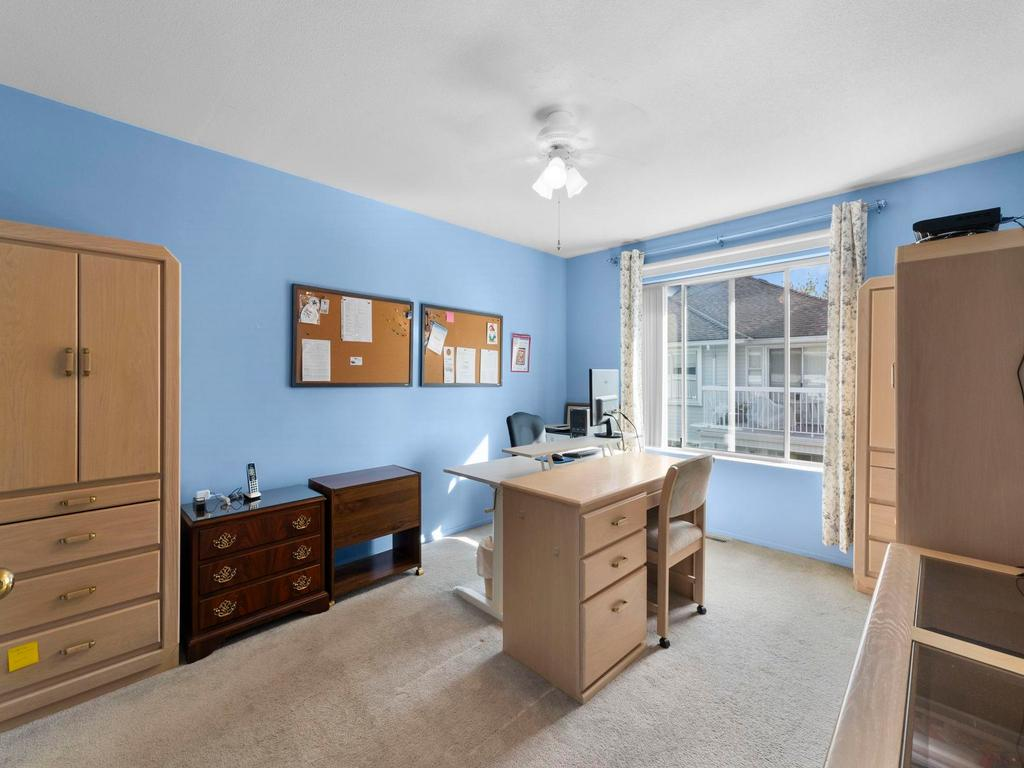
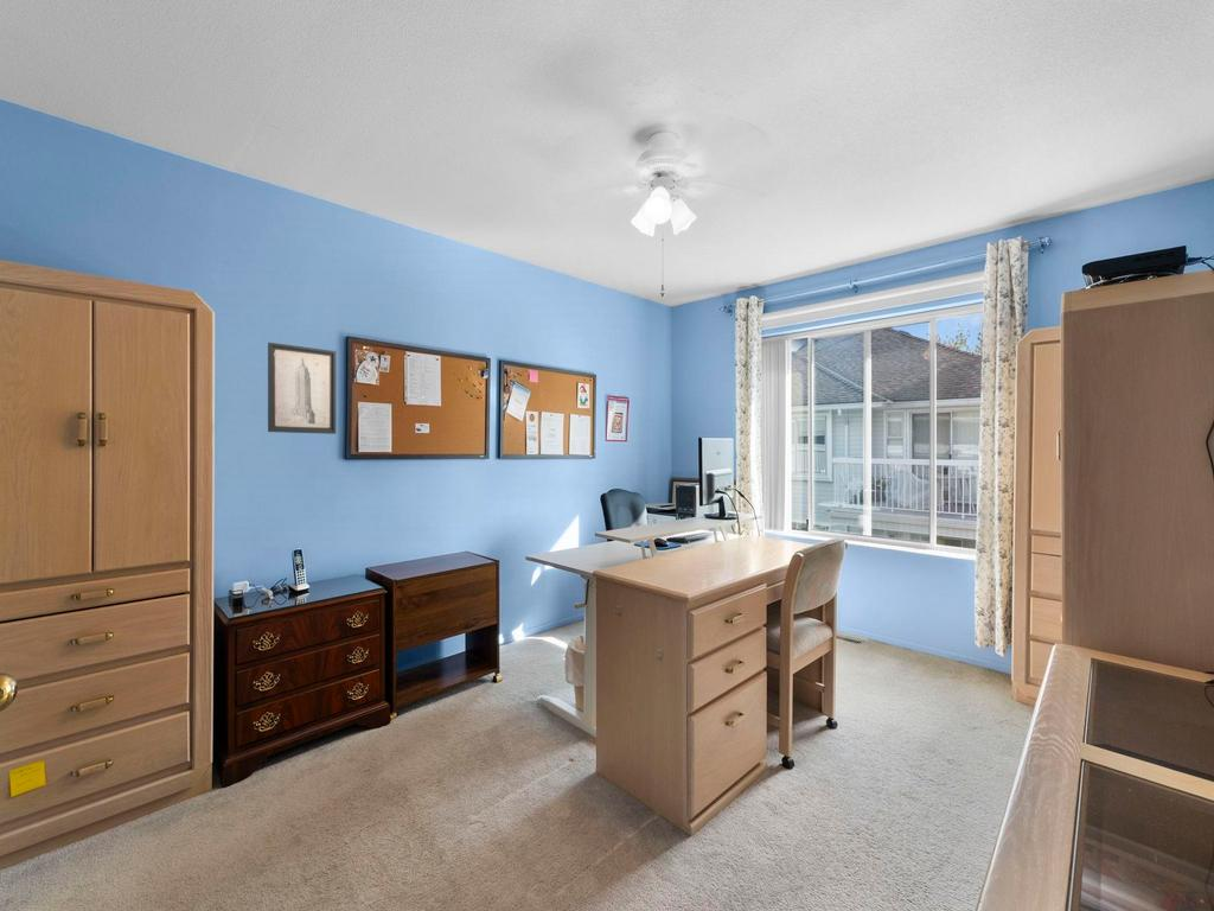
+ wall art (302, 389)
